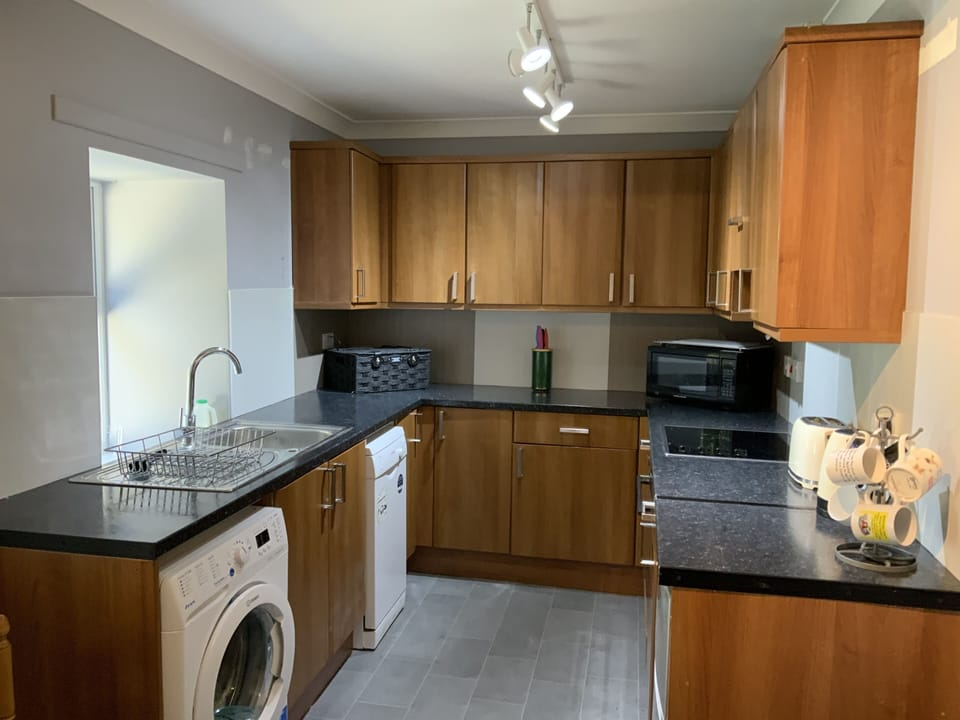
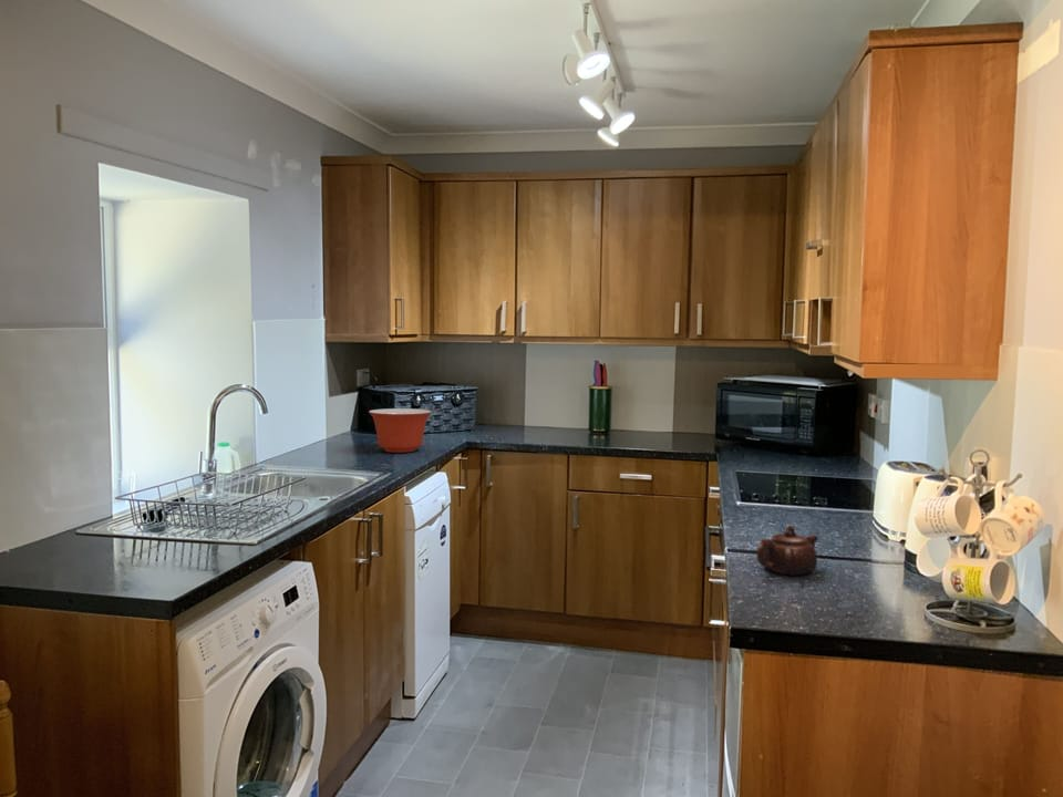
+ teapot (787, 548)
+ mixing bowl (400, 431)
